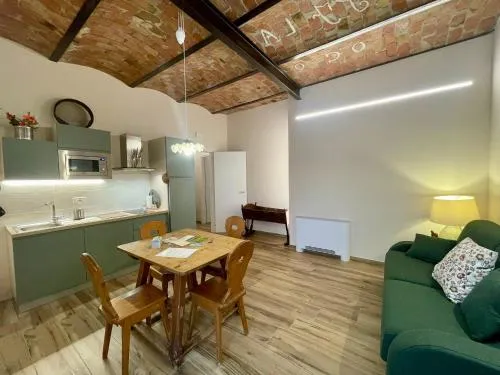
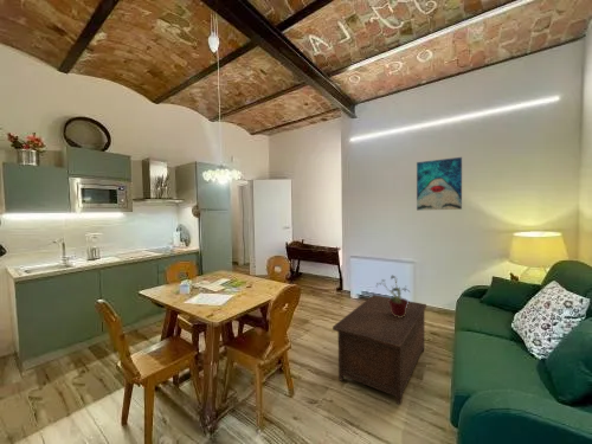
+ potted plant (391, 292)
+ wall art (438, 185)
+ cabinet (384, 339)
